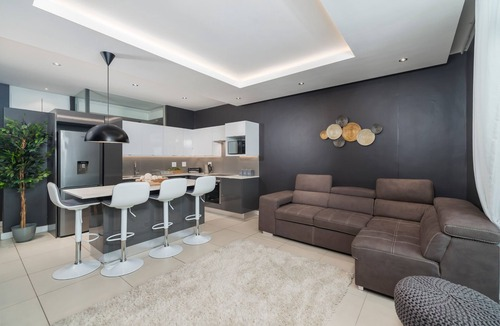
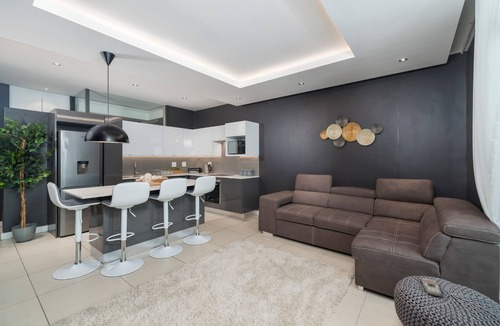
+ remote control (431, 286)
